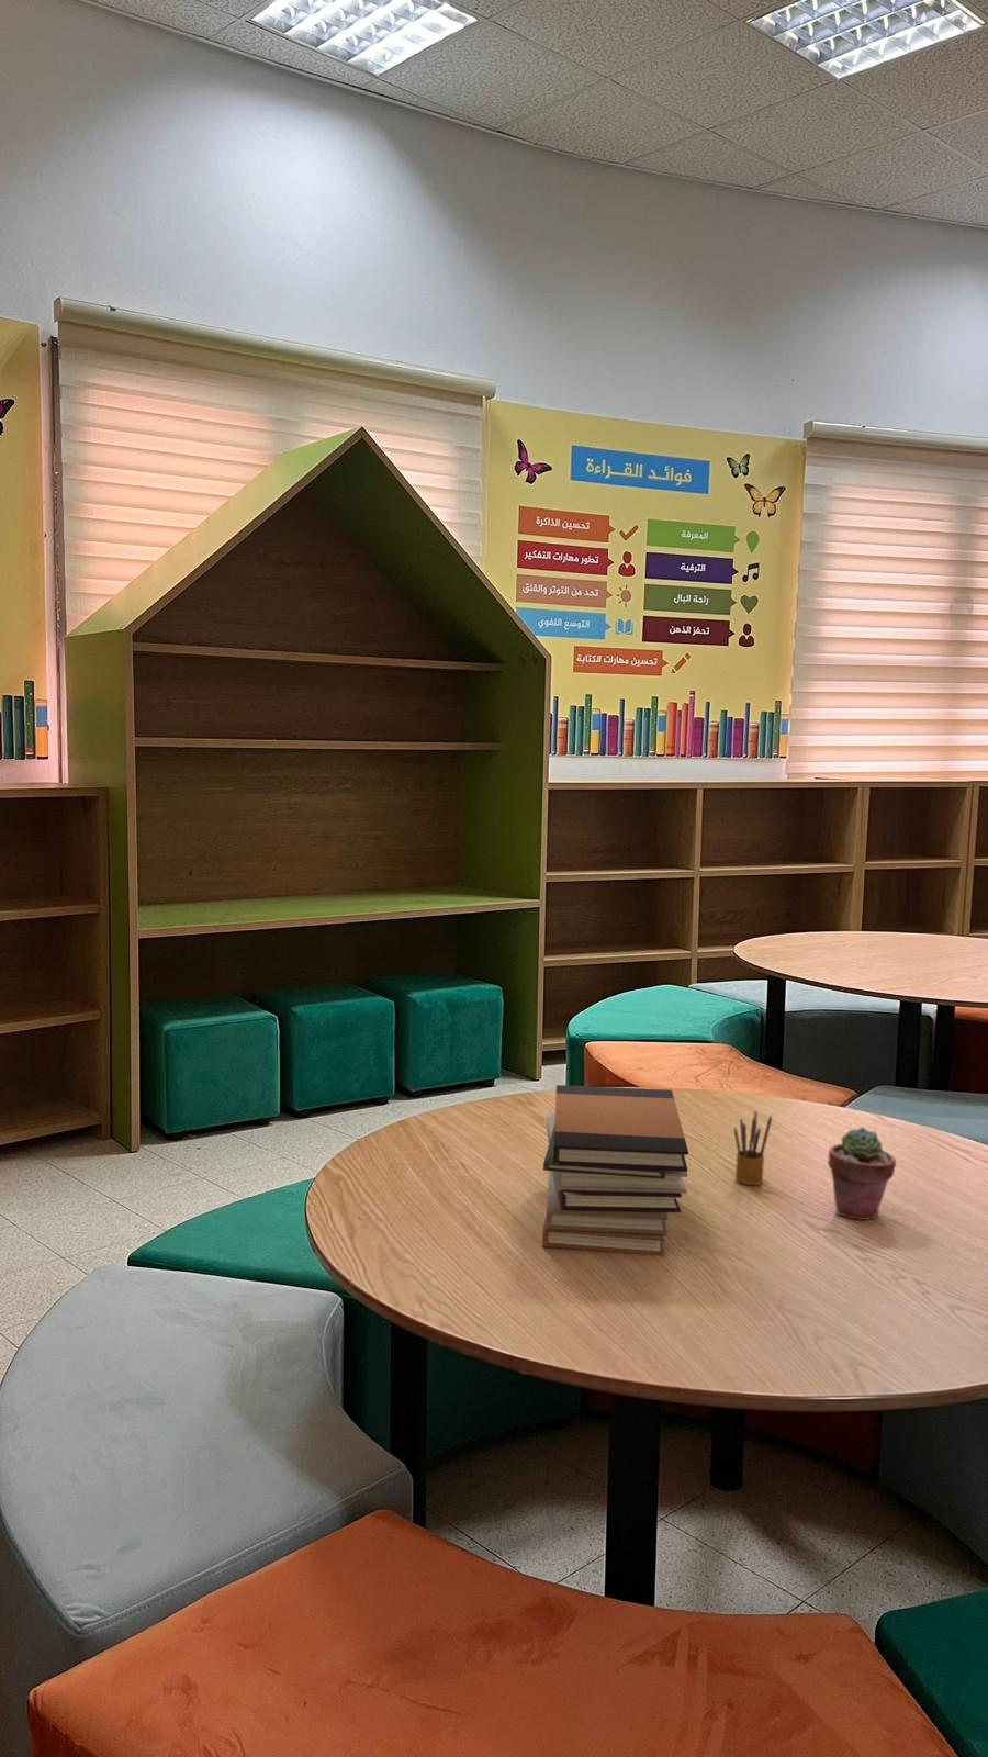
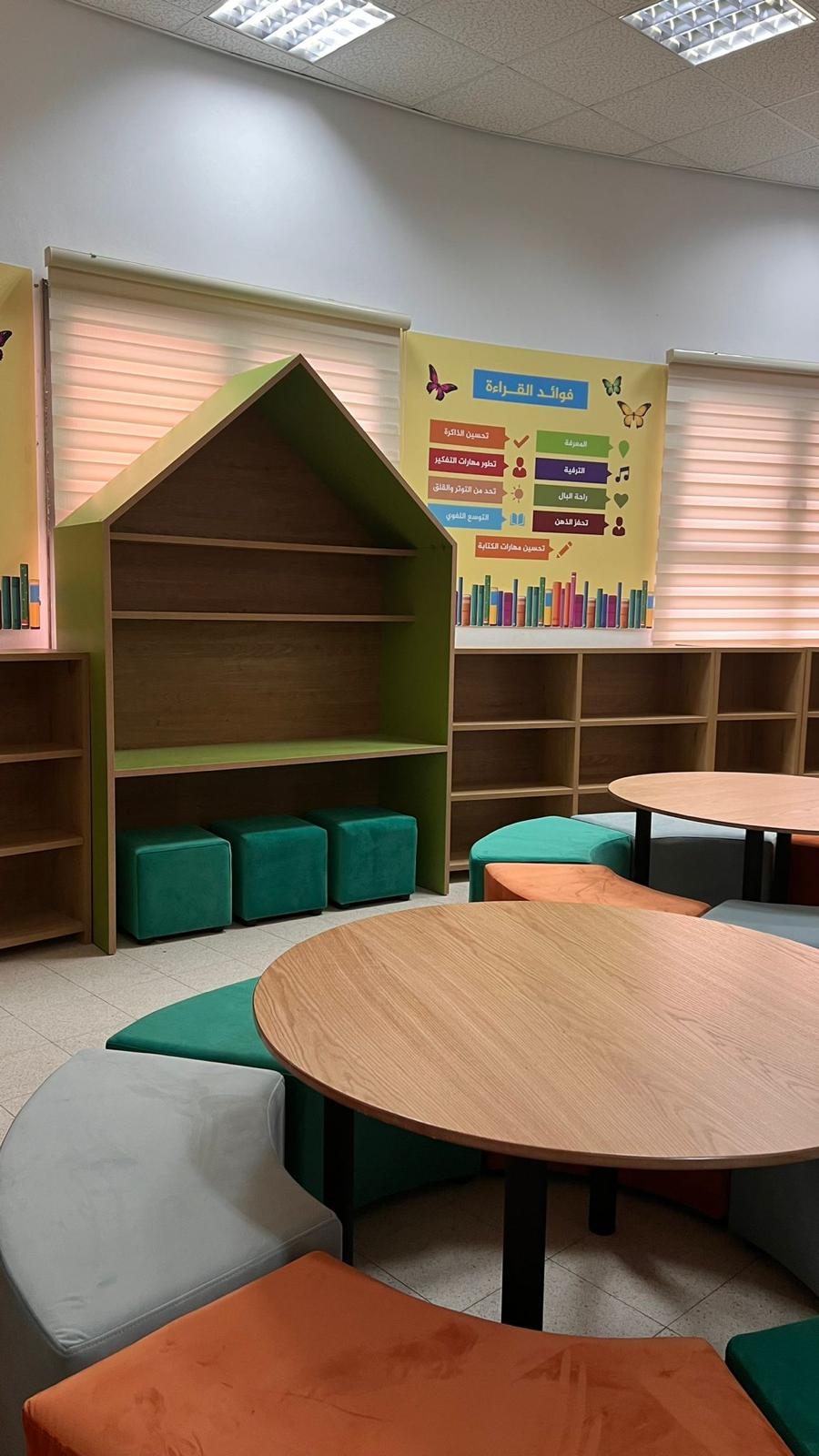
- book stack (612, 1163)
- pencil box (752, 1149)
- potted succulent (860, 1171)
